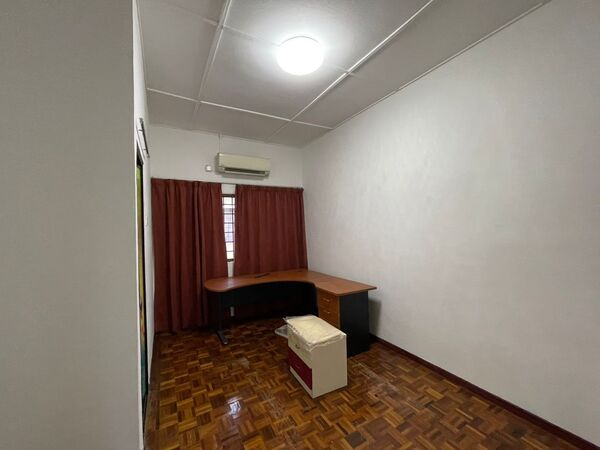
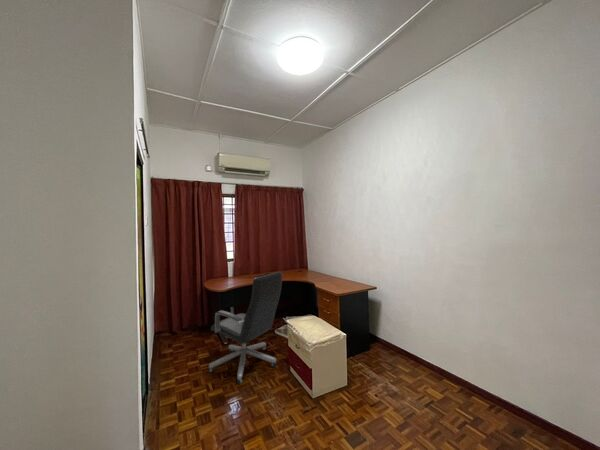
+ office chair (247, 317)
